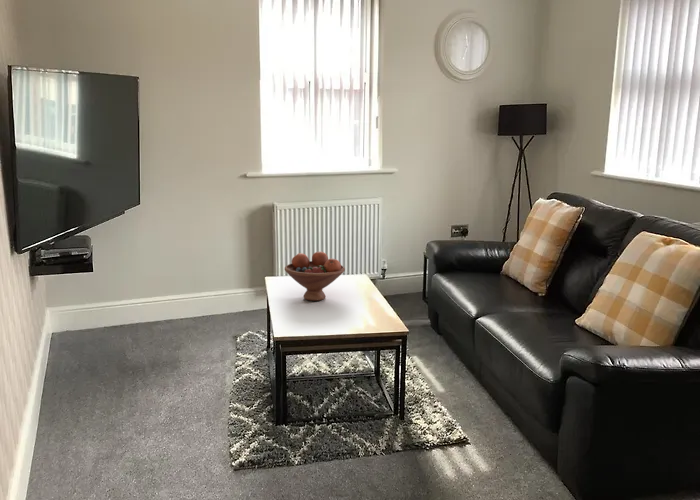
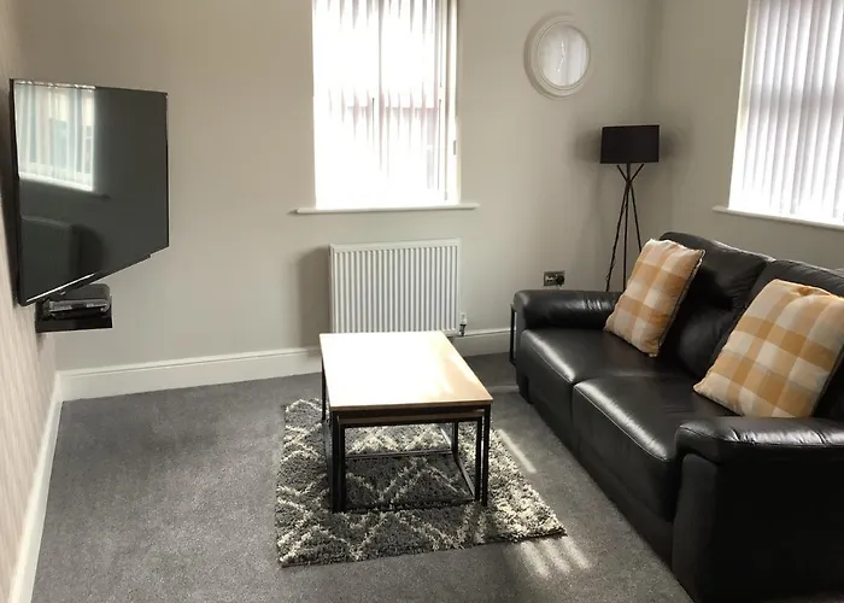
- fruit bowl (314, 276)
